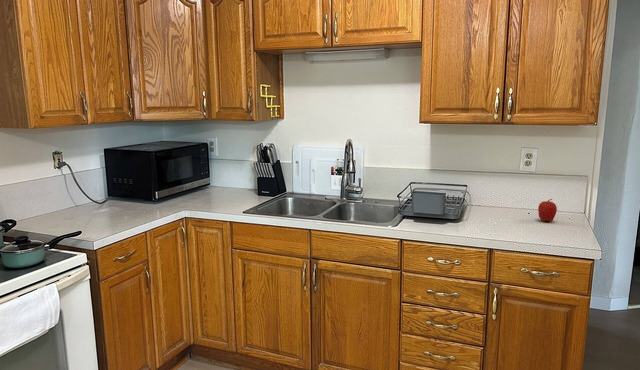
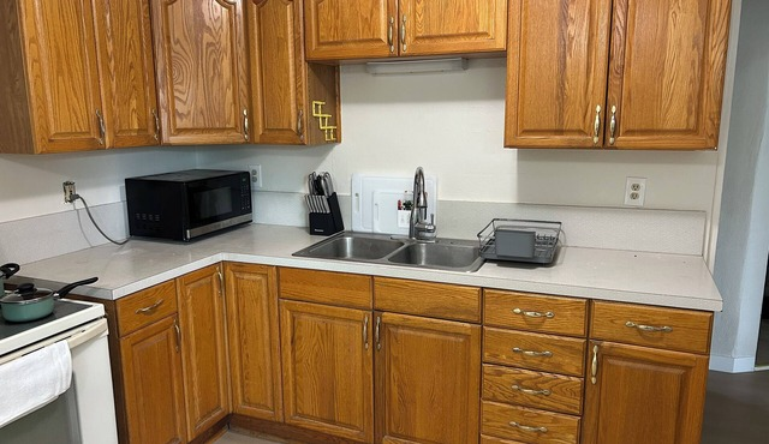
- fruit (547, 210)
